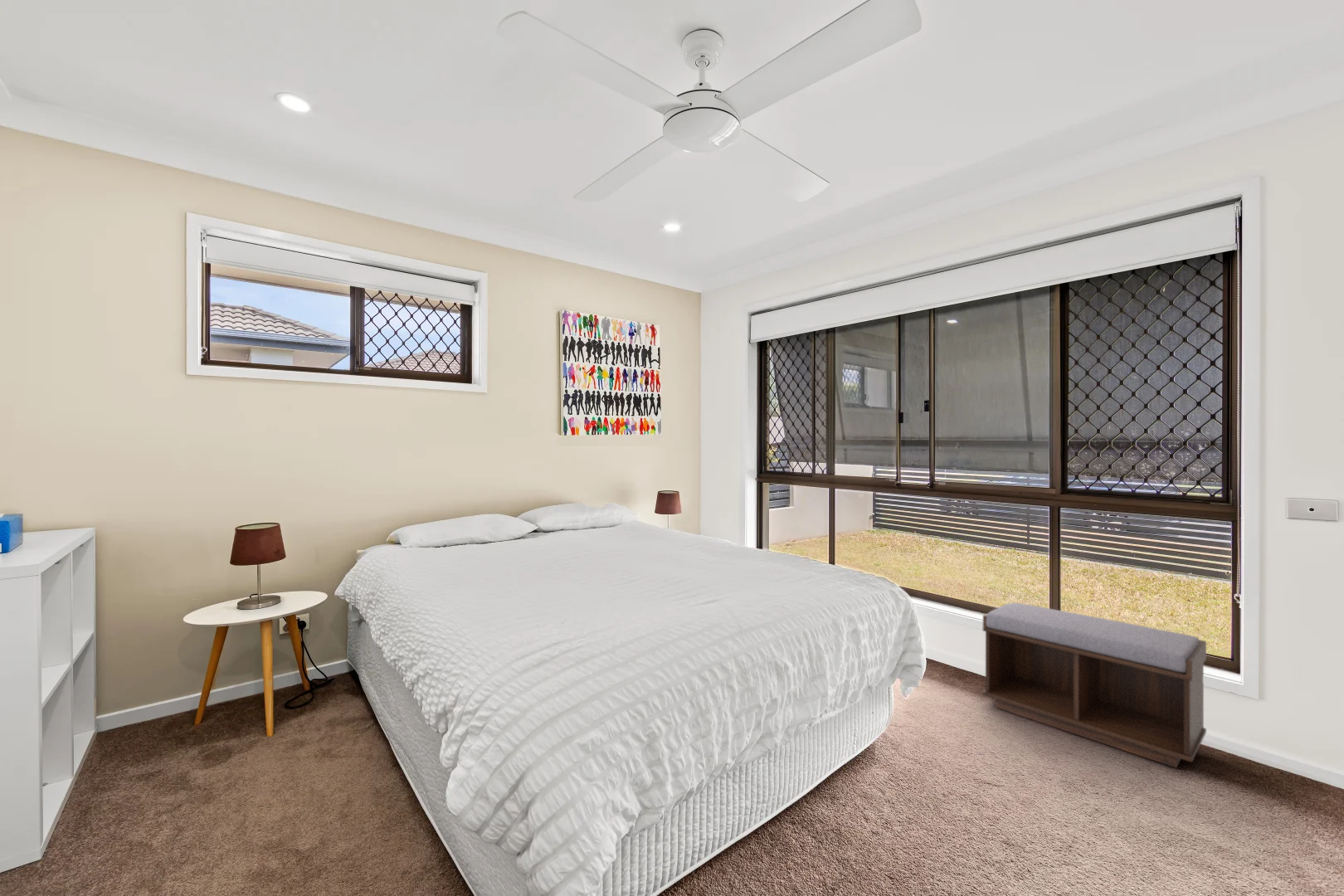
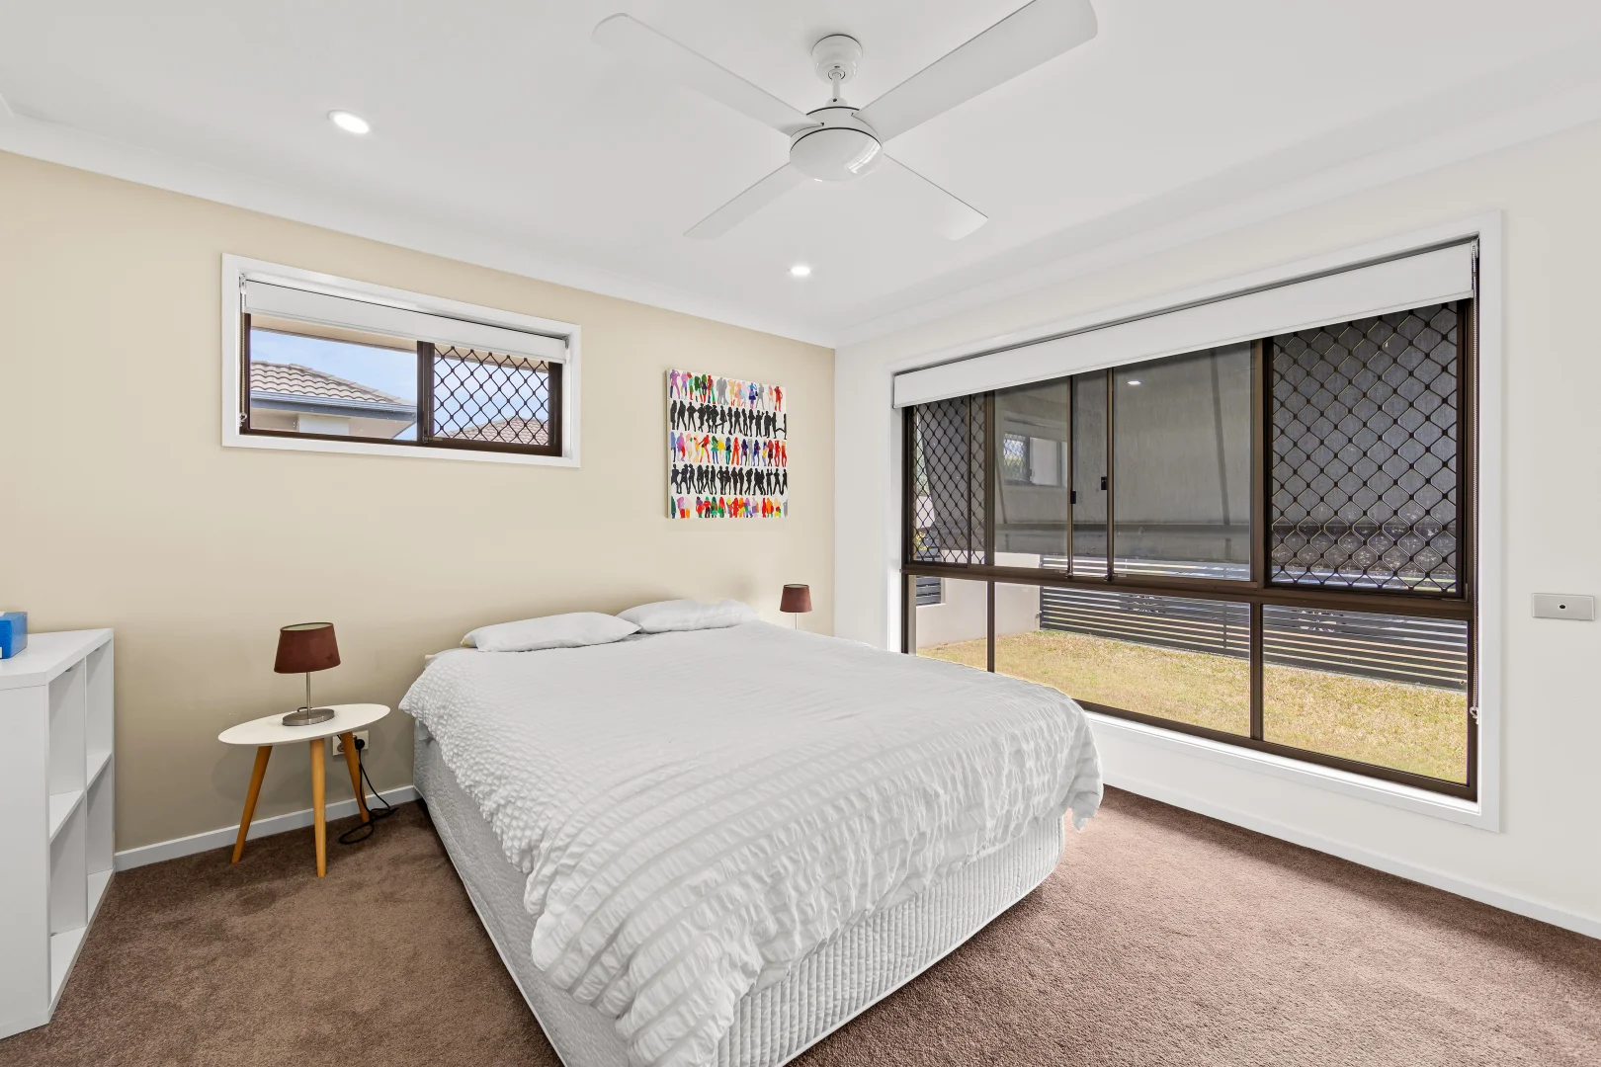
- bench (1086, 672)
